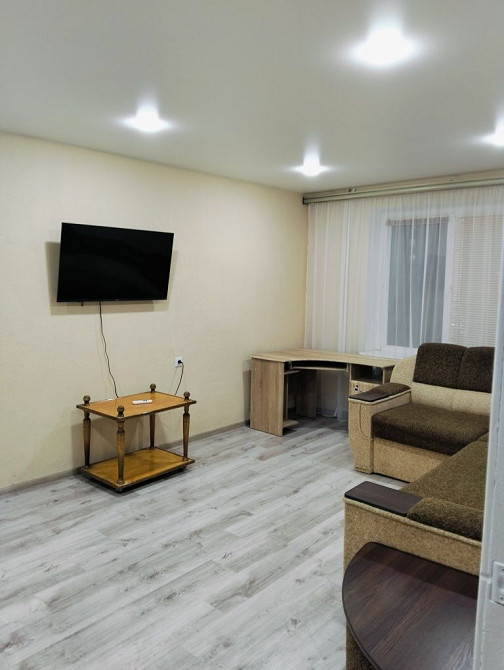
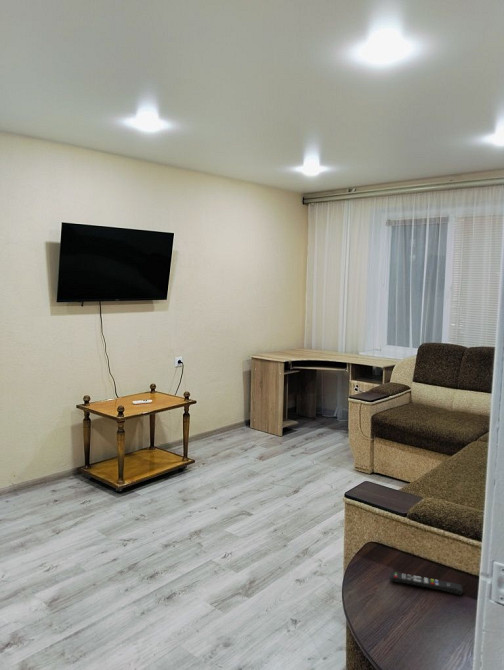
+ remote control (425, 582)
